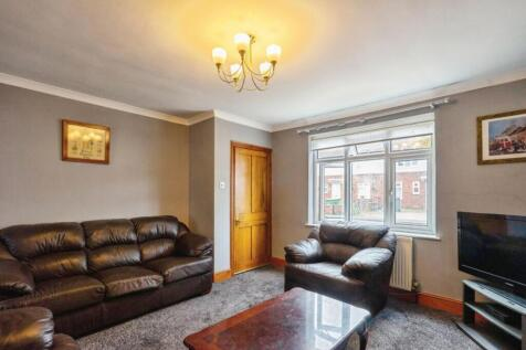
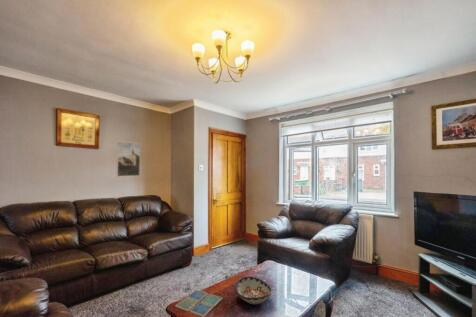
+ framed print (128, 159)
+ decorative bowl (253, 292)
+ drink coaster (199, 301)
